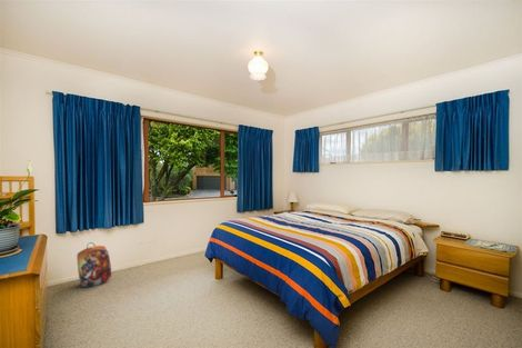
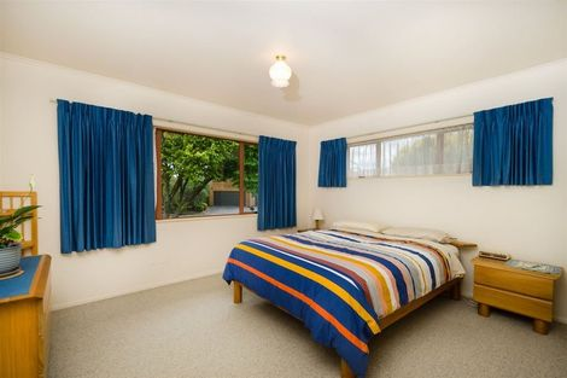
- backpack (94, 262)
